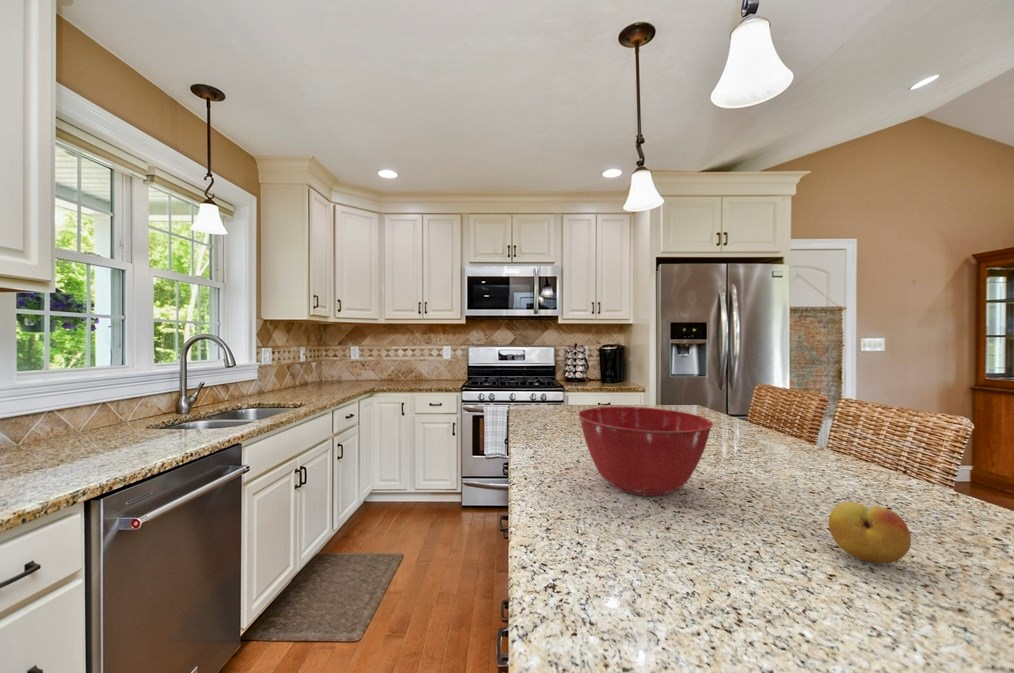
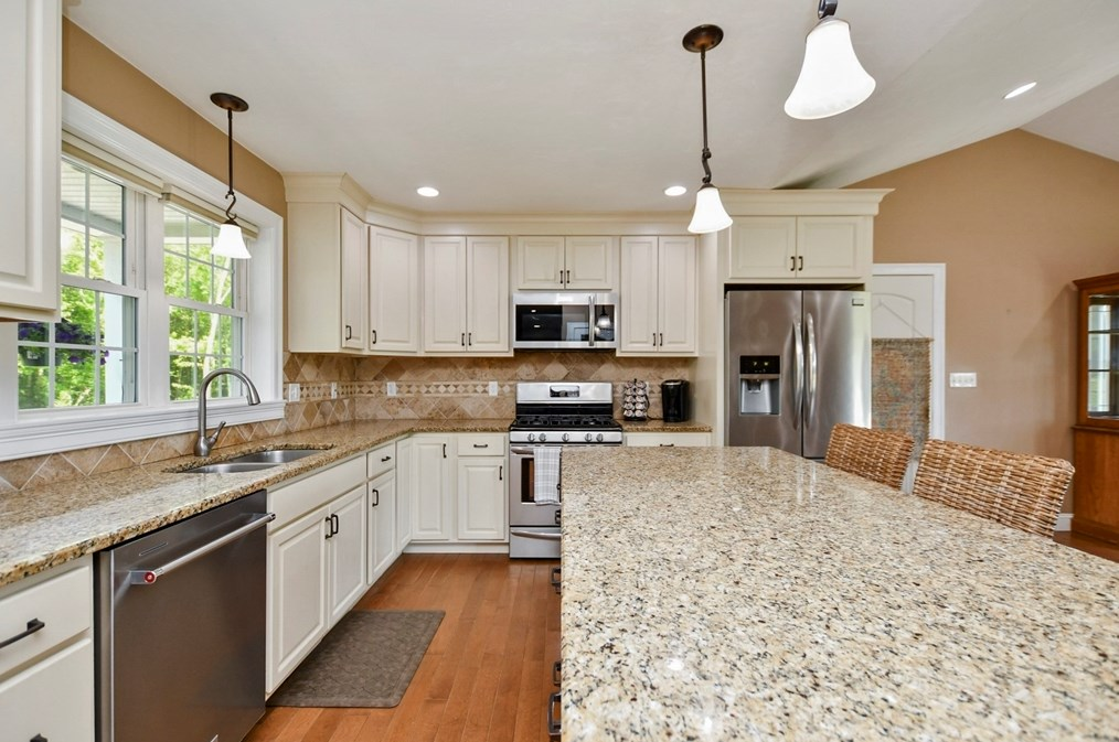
- fruit (868, 532)
- mixing bowl (642, 450)
